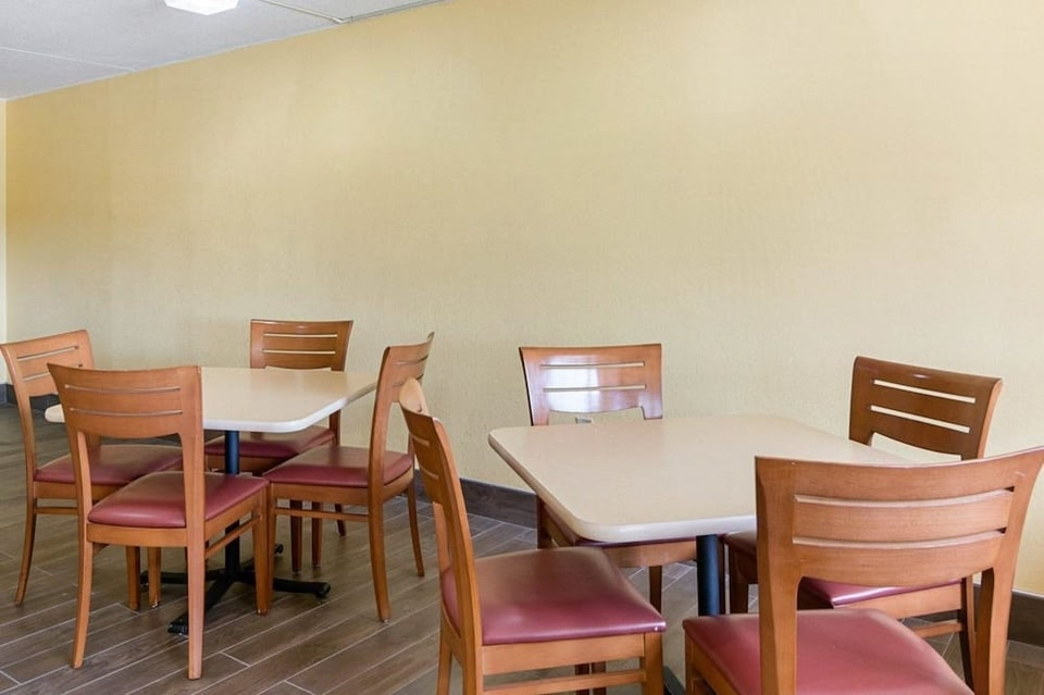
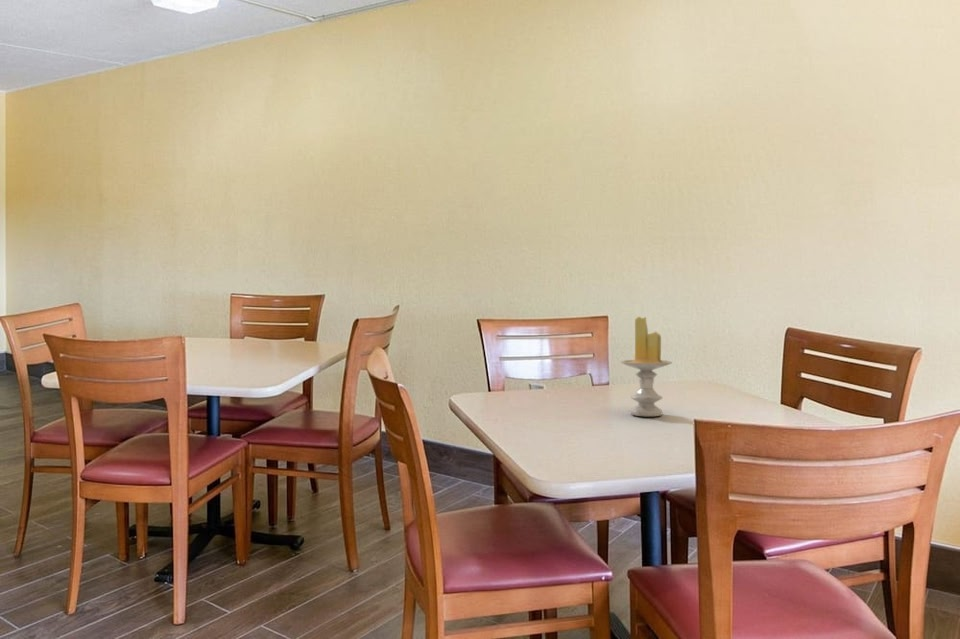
+ candle (646, 365)
